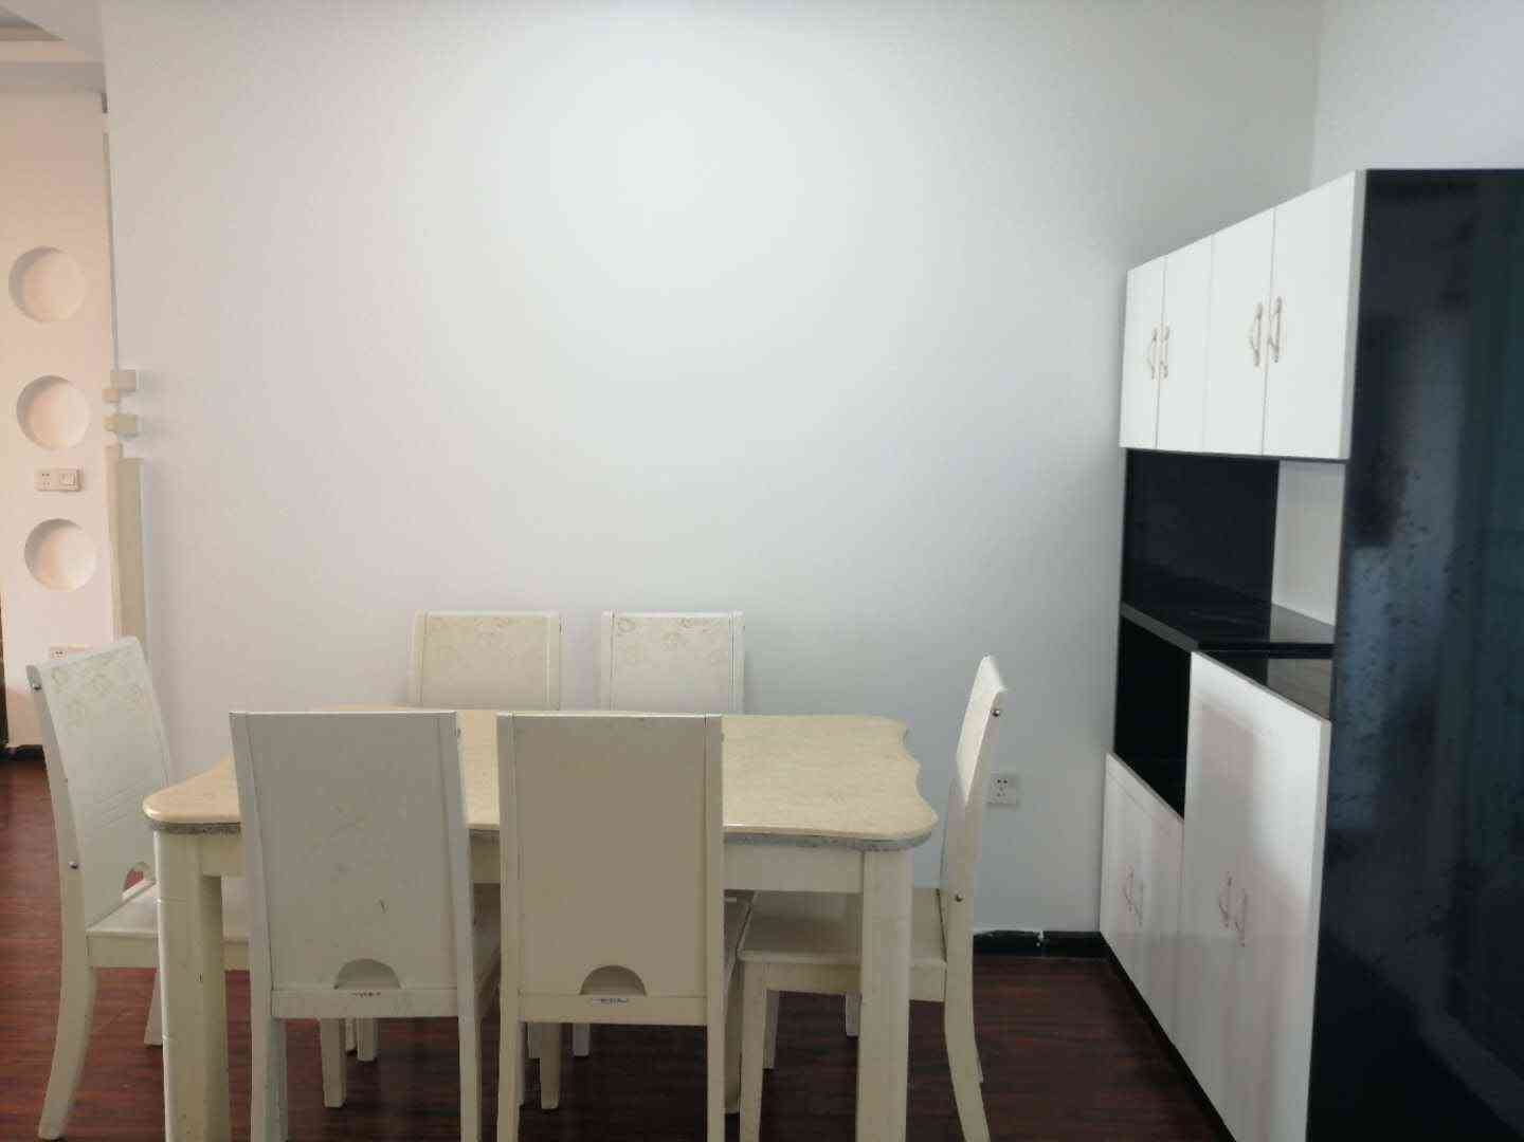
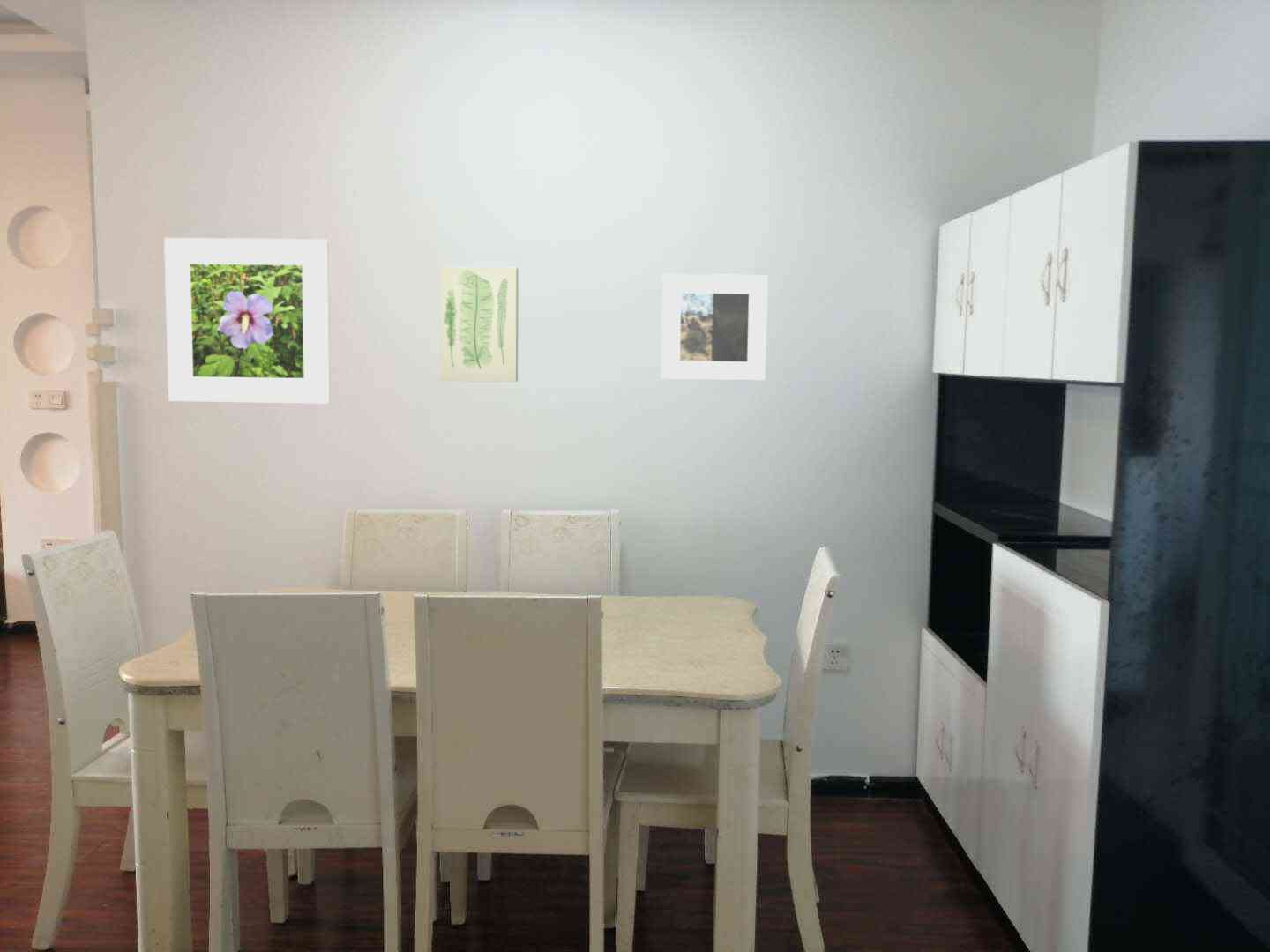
+ wall art (479, 324)
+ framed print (248, 321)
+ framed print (713, 327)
